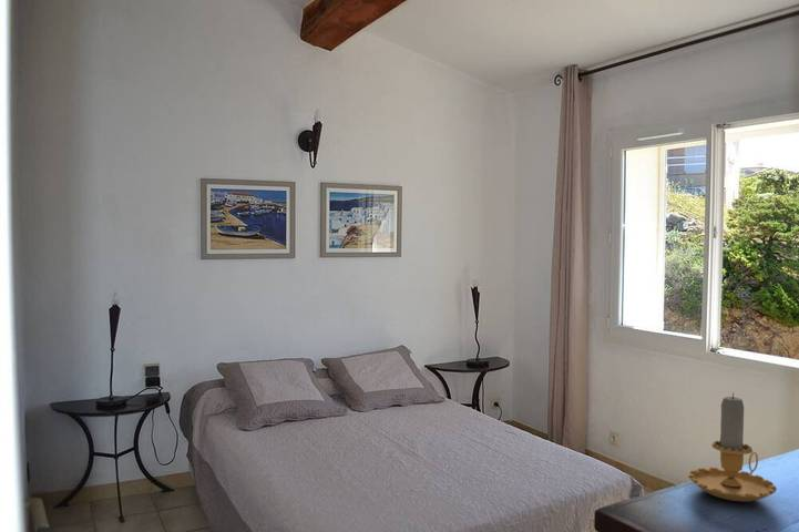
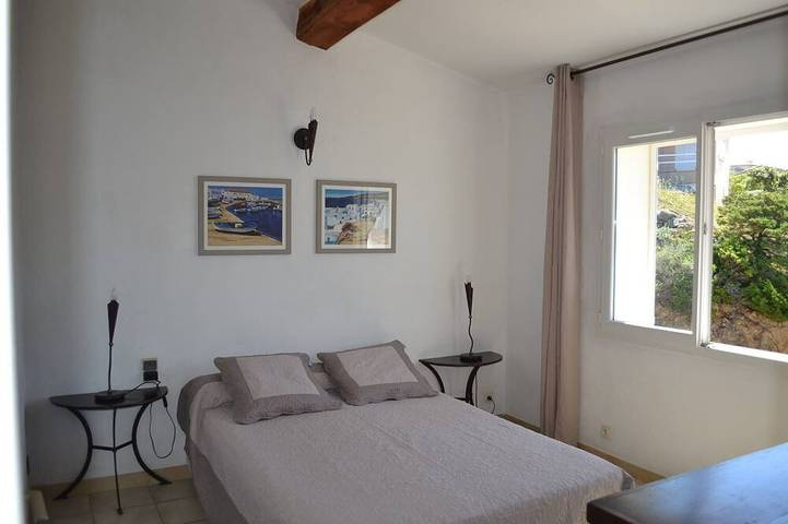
- candle (736, 441)
